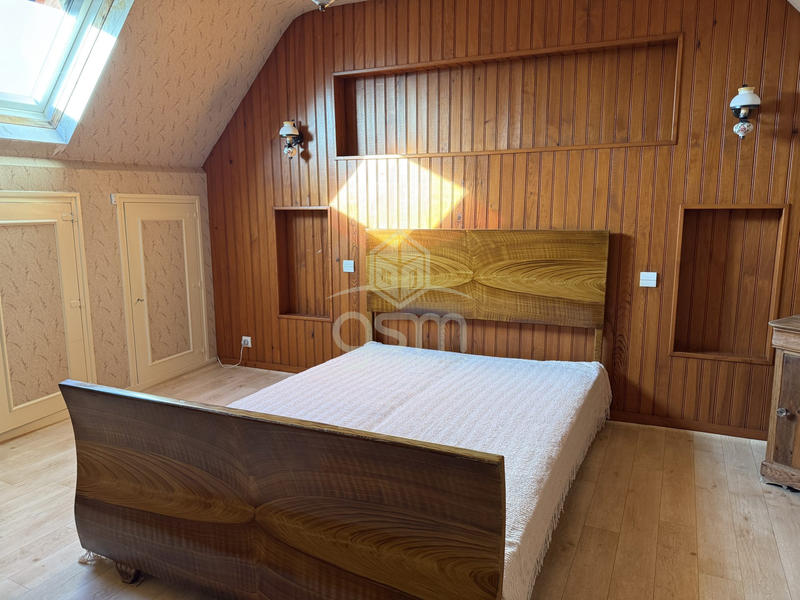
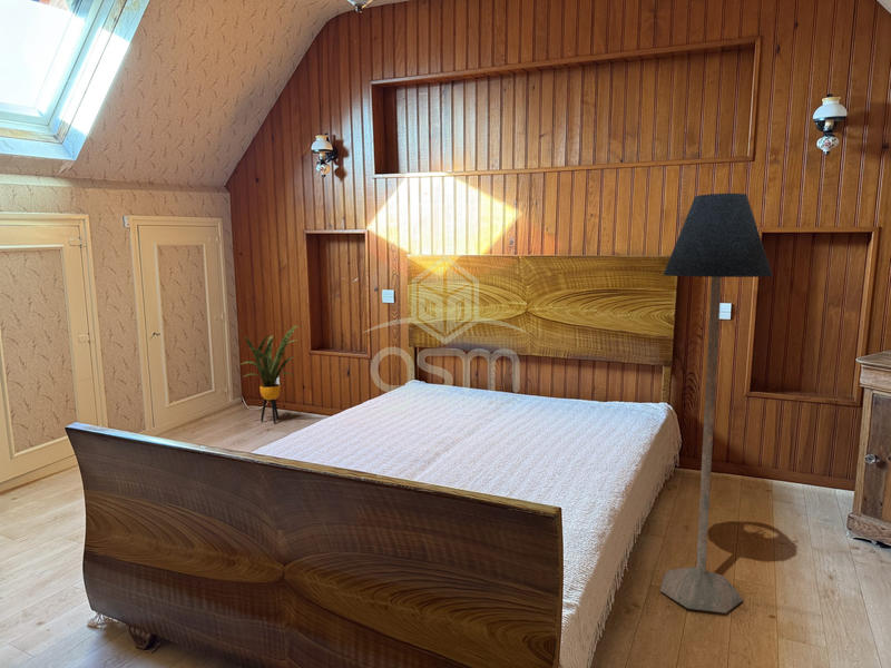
+ house plant (275, 374)
+ floor lamp (708, 401)
